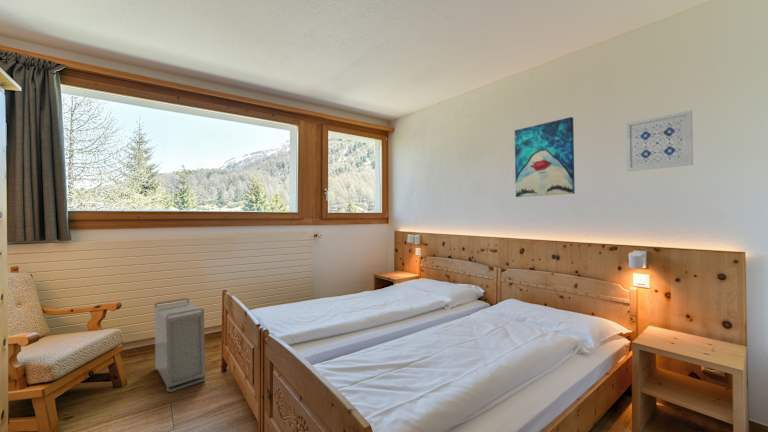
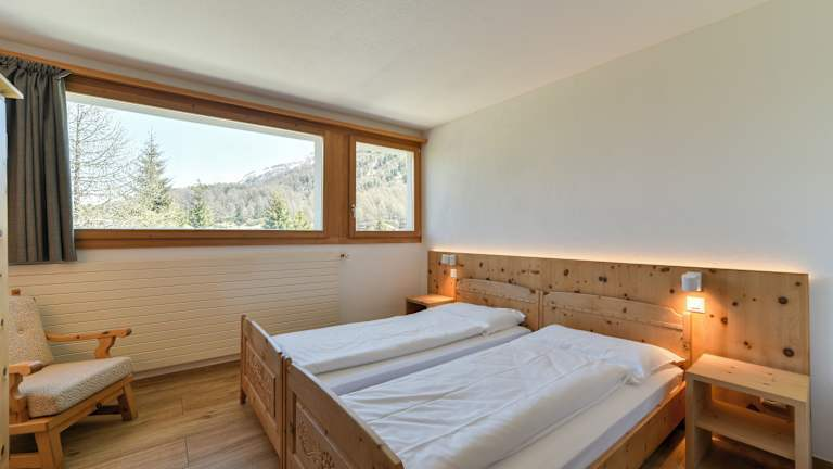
- storage bin (178, 339)
- wall art (657, 142)
- wall art (542, 159)
